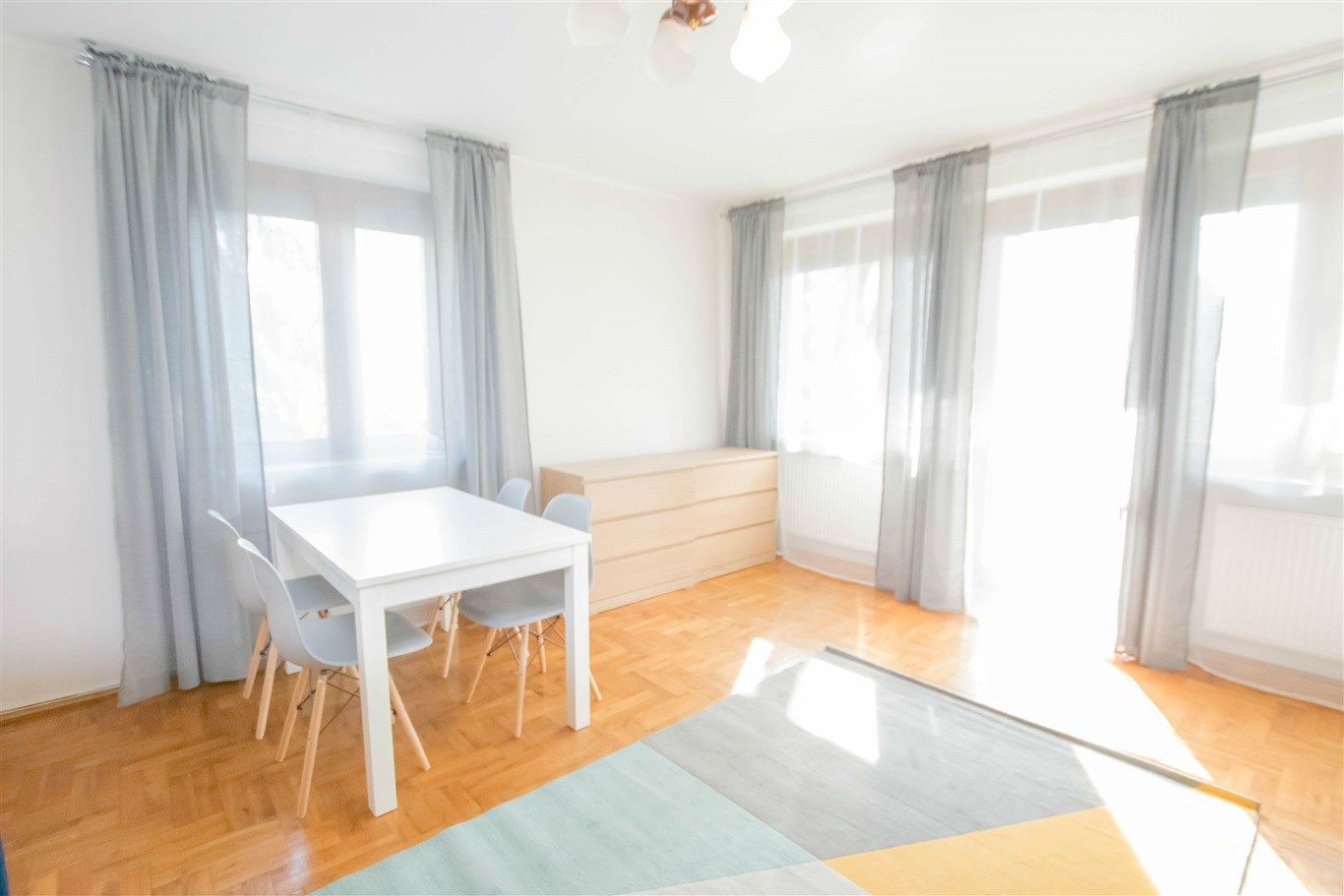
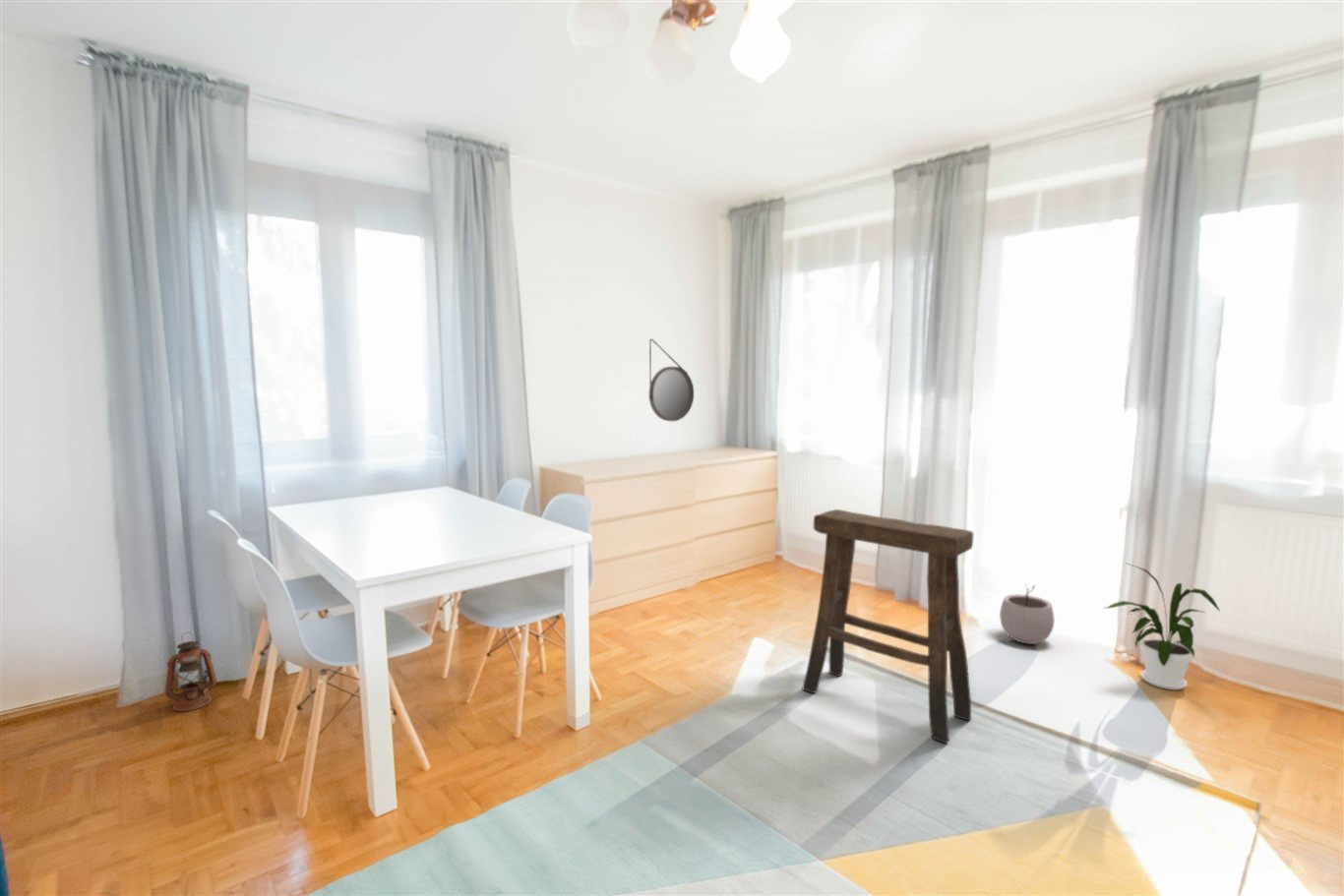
+ home mirror (671, 381)
+ stool (883, 624)
+ plant pot (1026, 612)
+ lantern (190, 668)
+ house plant (1162, 627)
